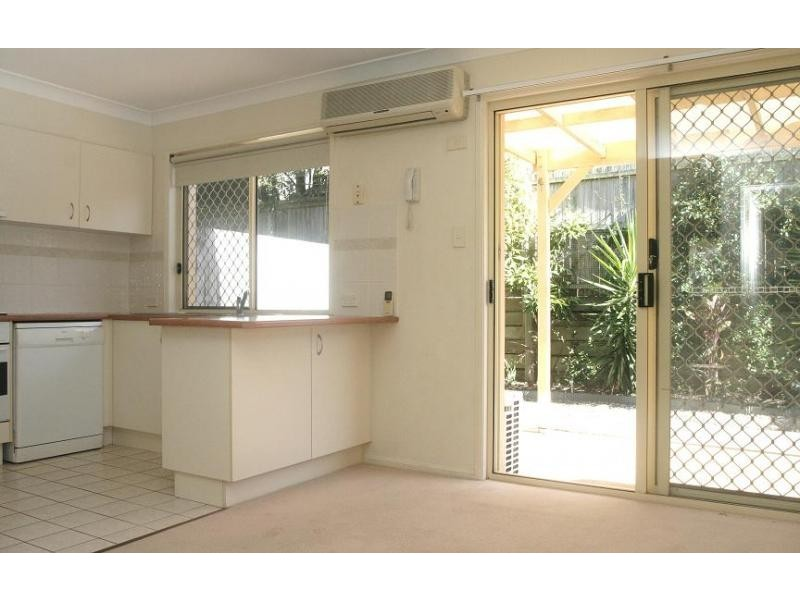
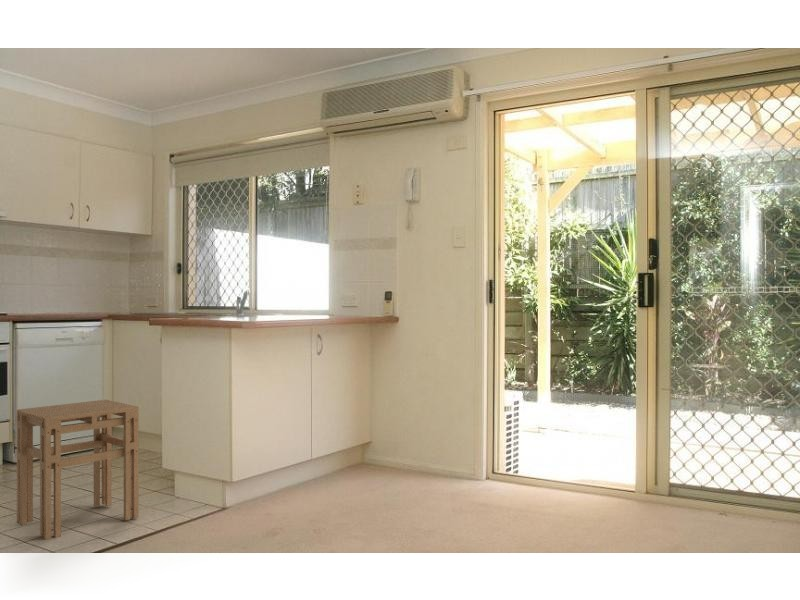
+ stool (78, 463)
